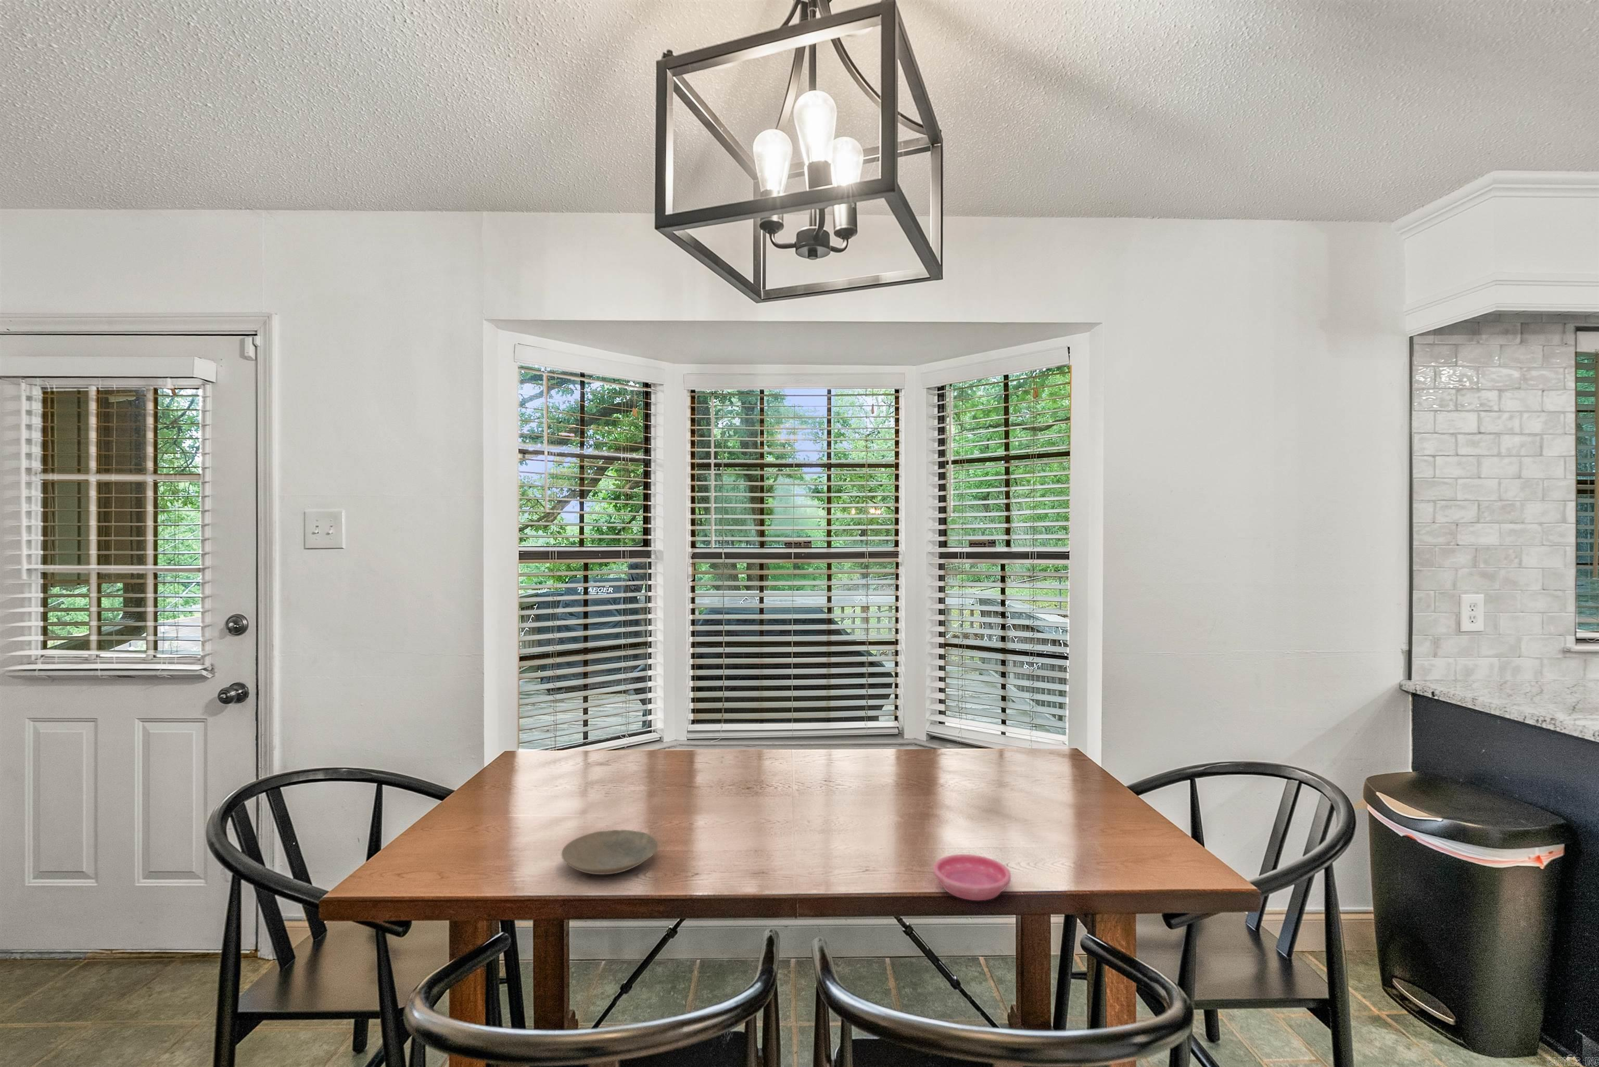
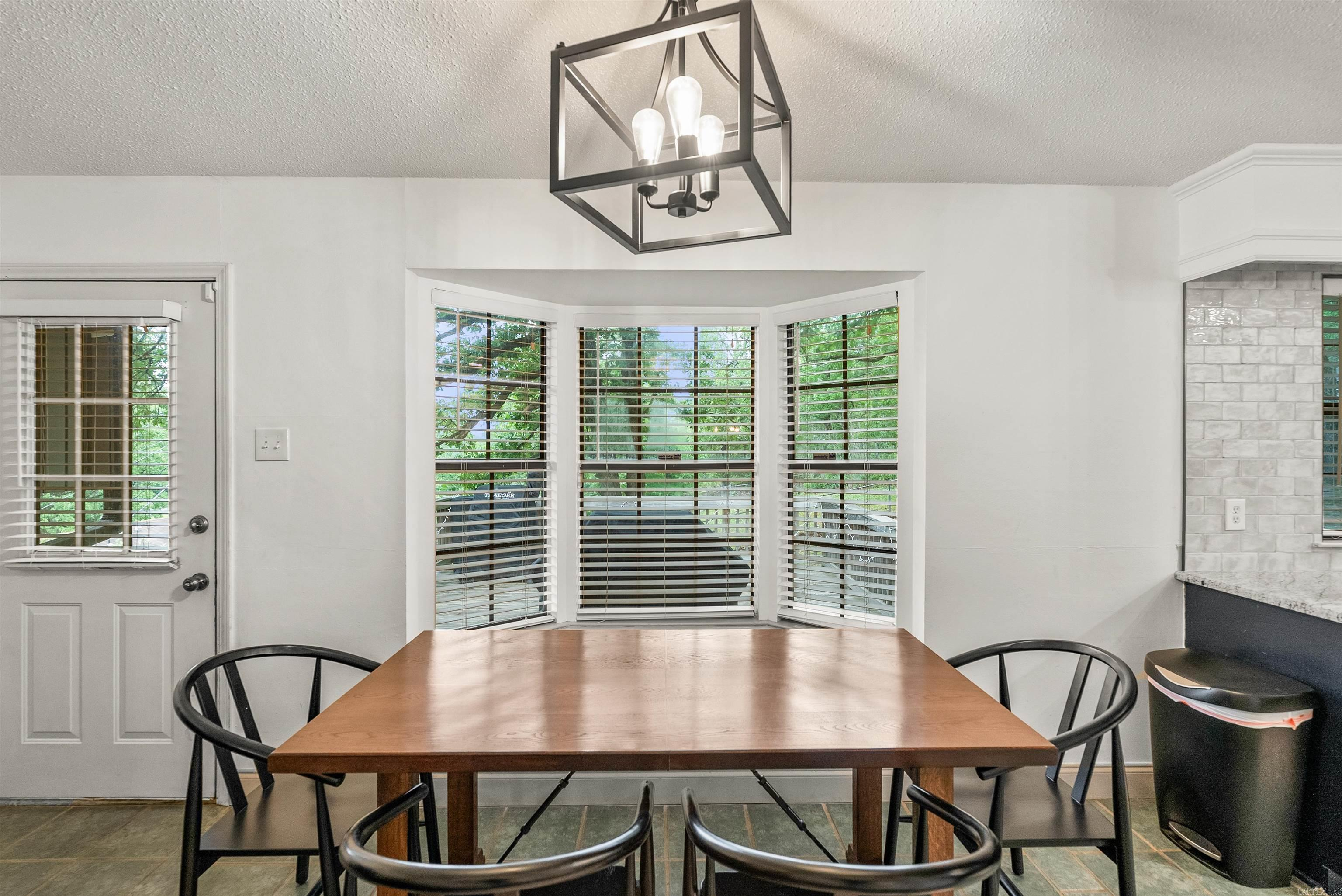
- saucer (971, 878)
- plate (610, 855)
